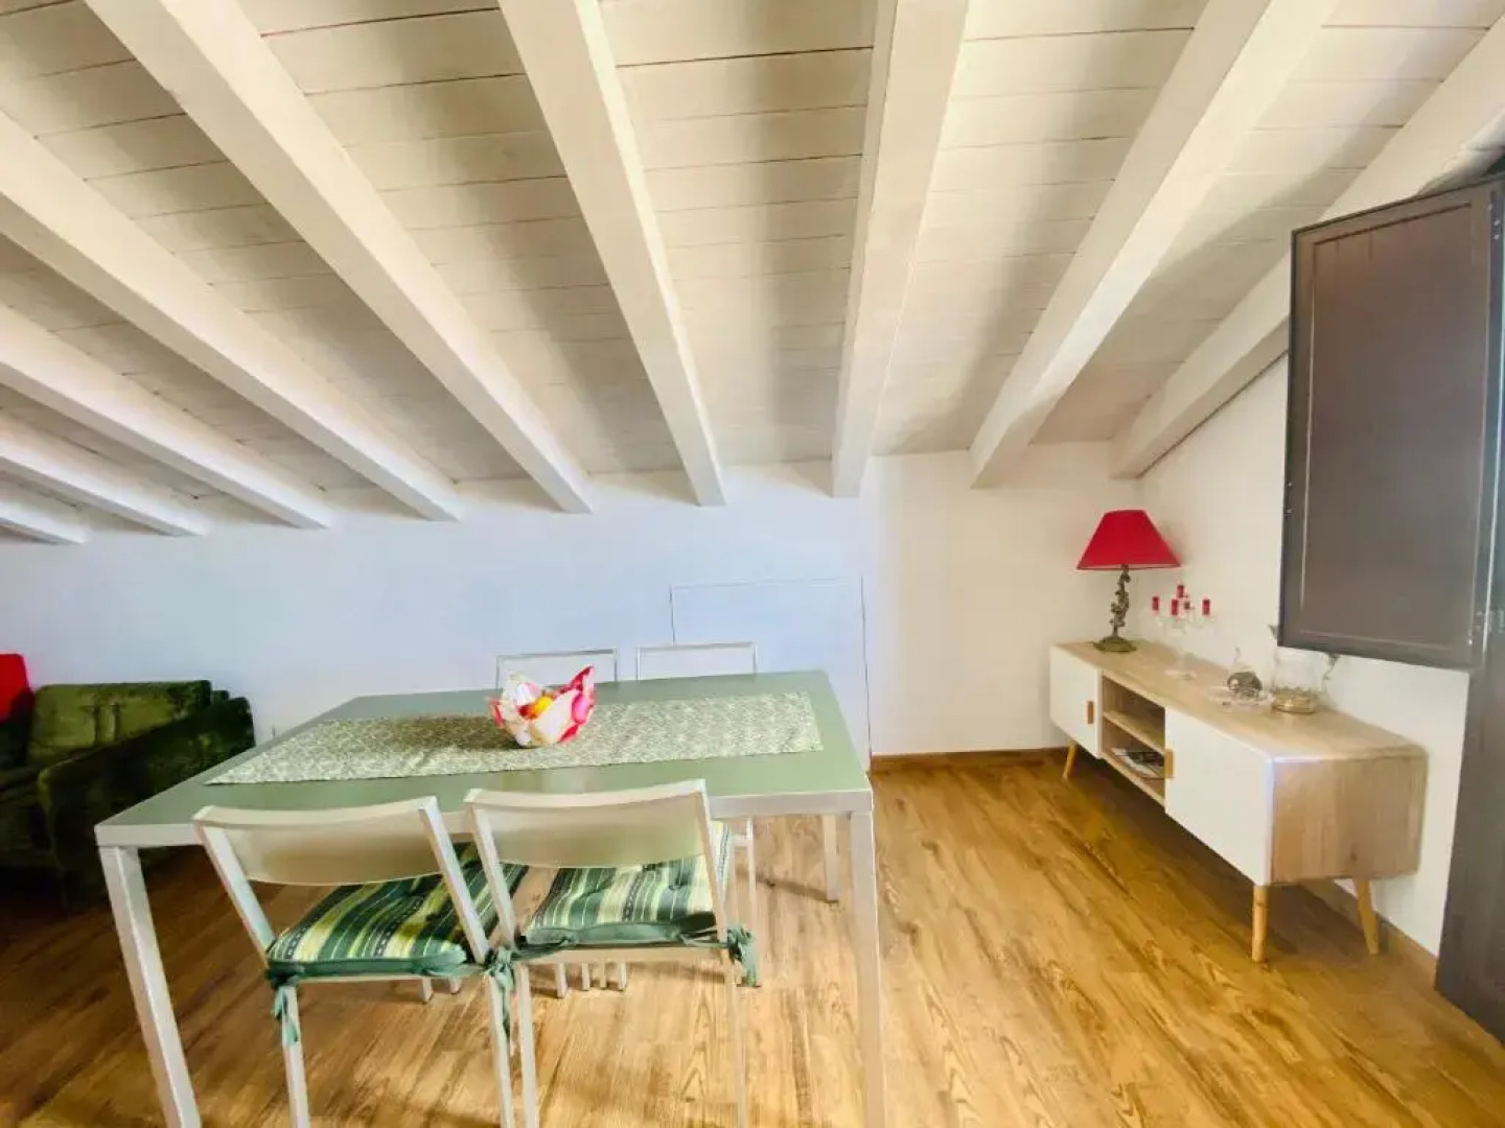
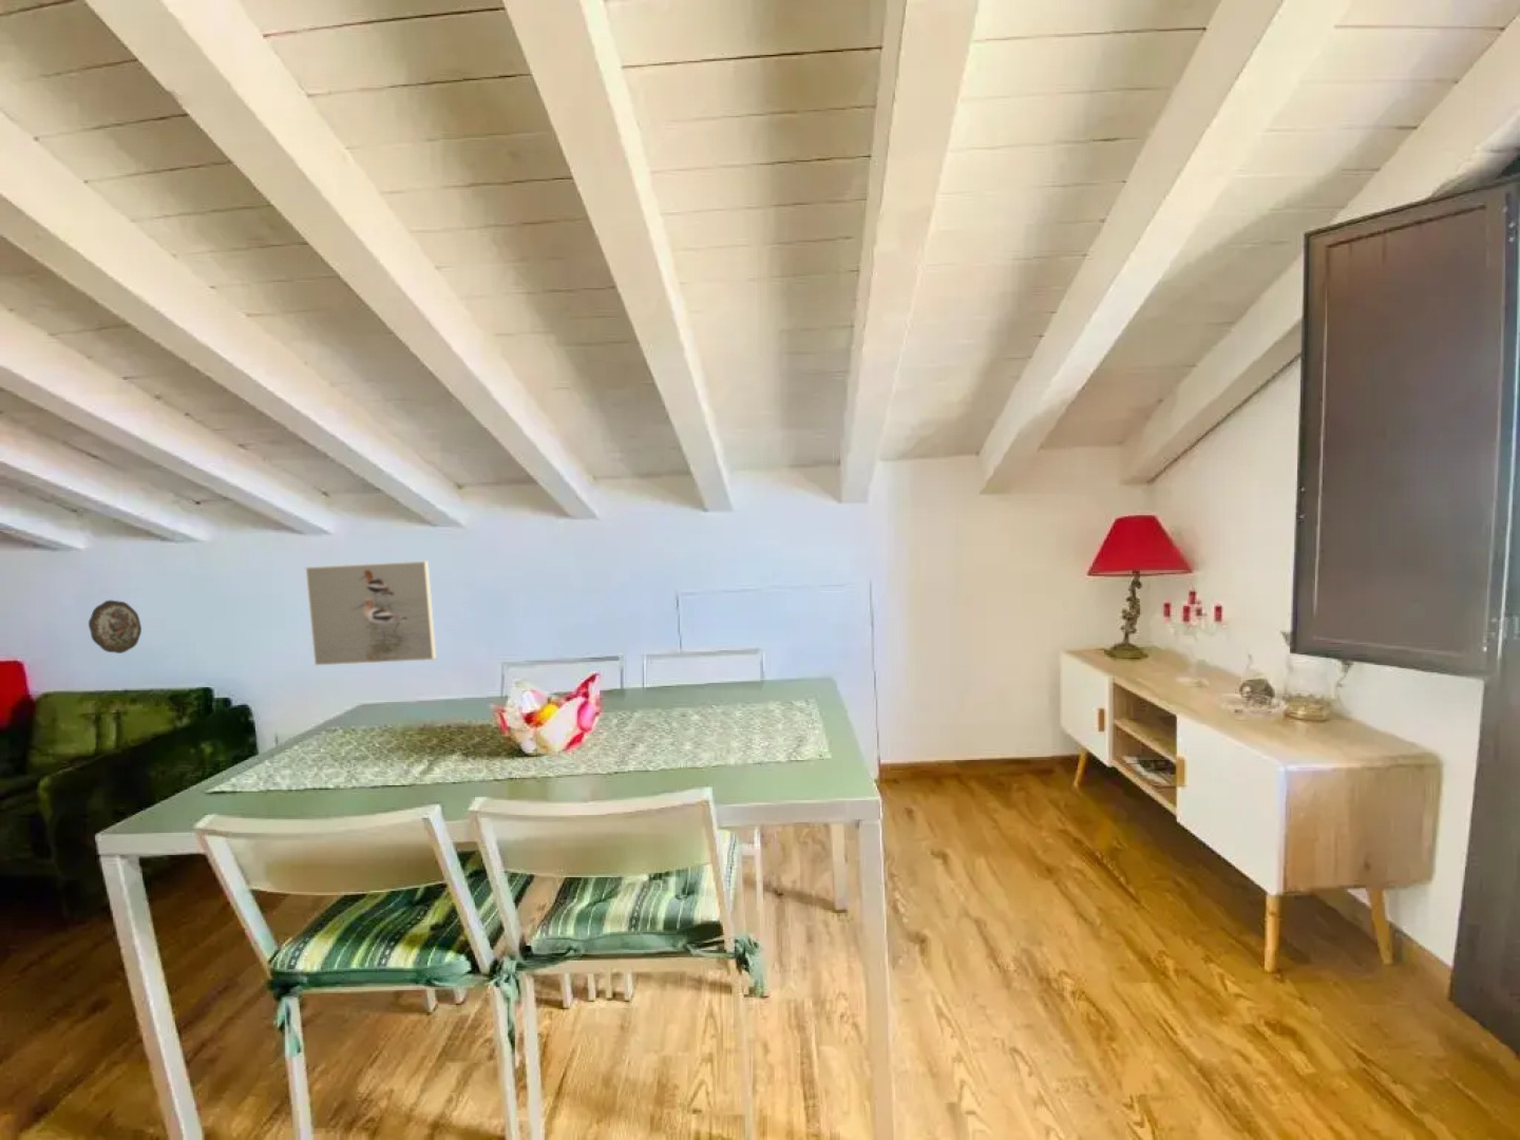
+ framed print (371, 613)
+ decorative plate (116, 626)
